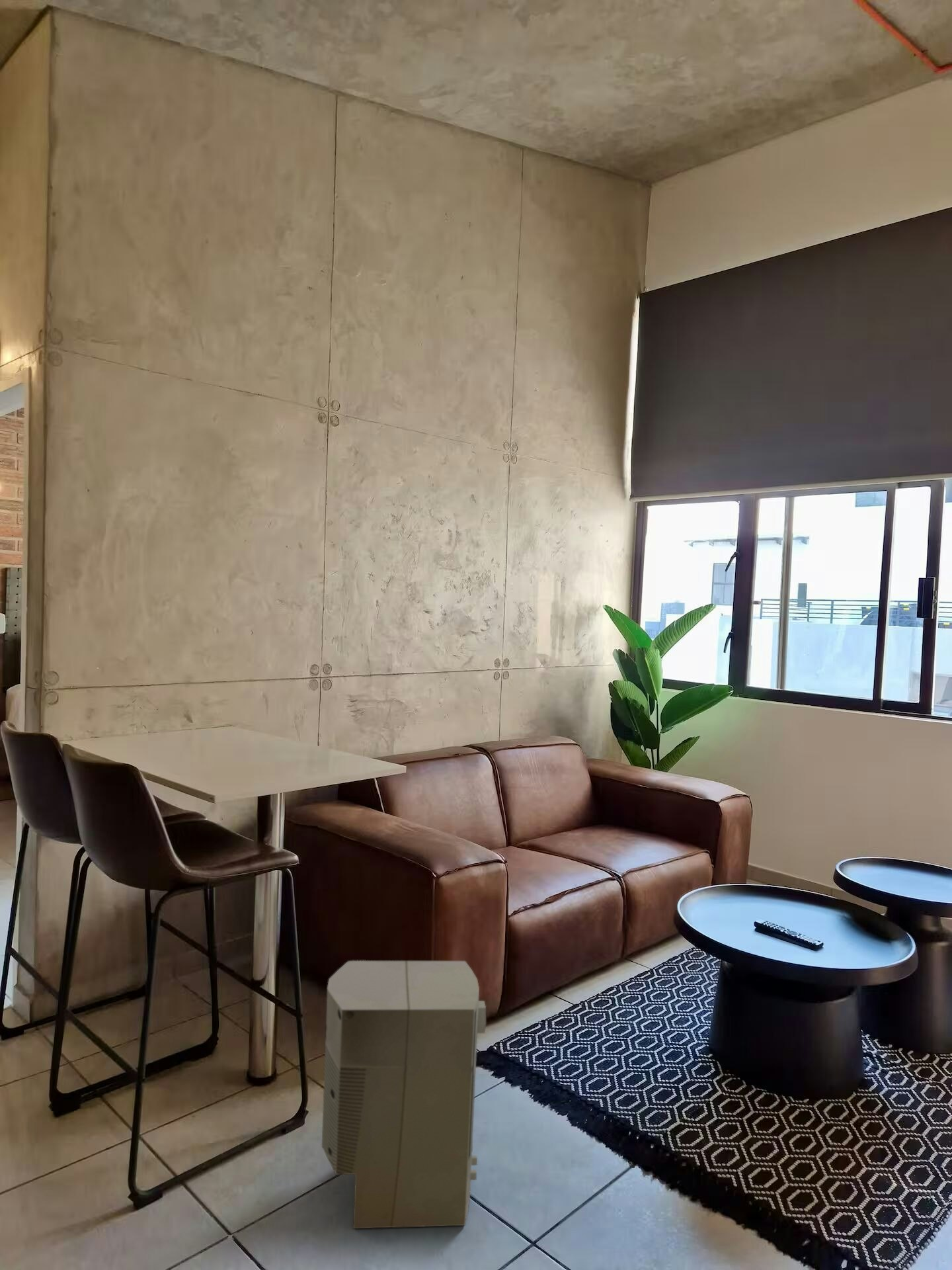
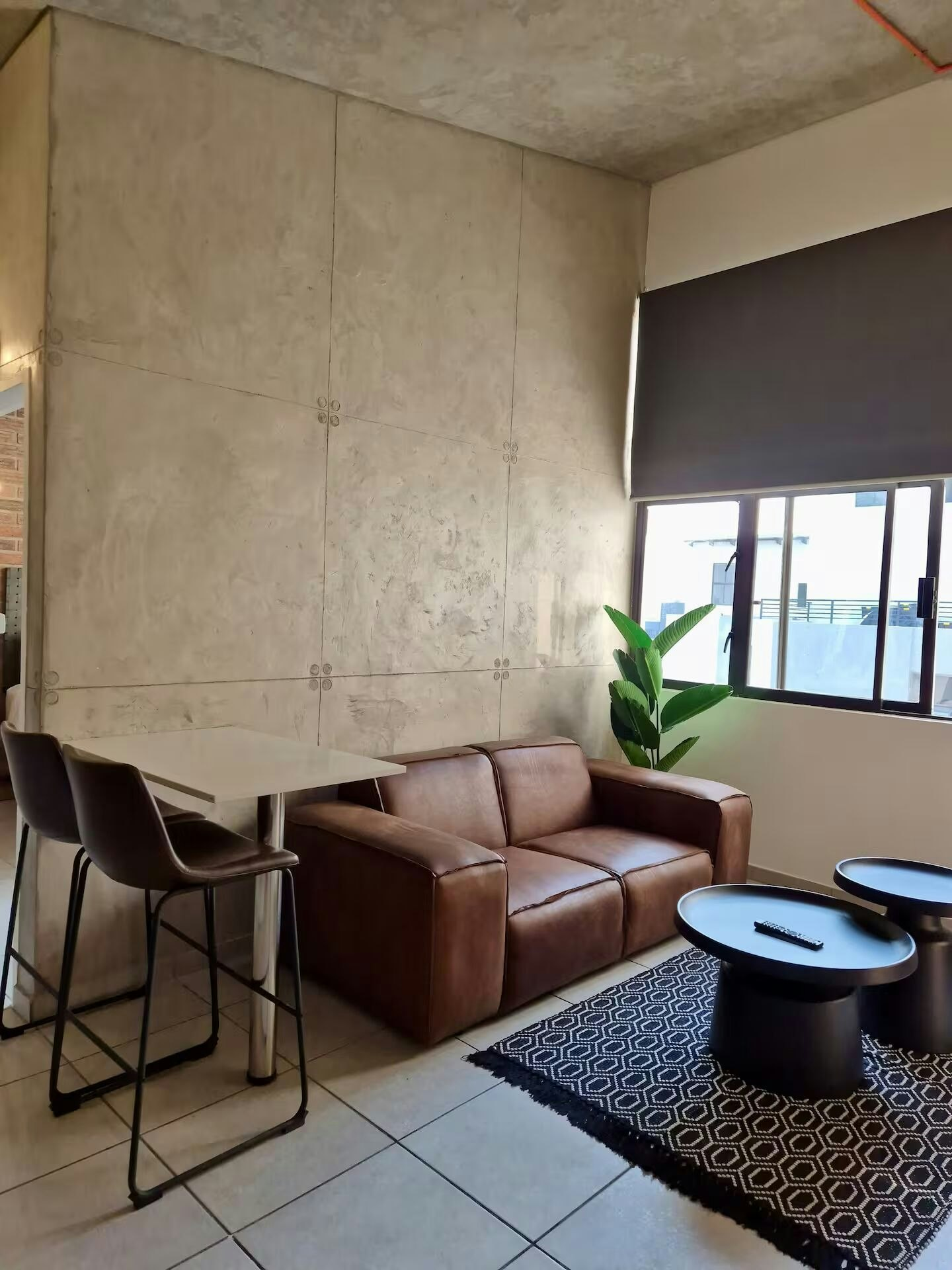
- air purifier (403, 1087)
